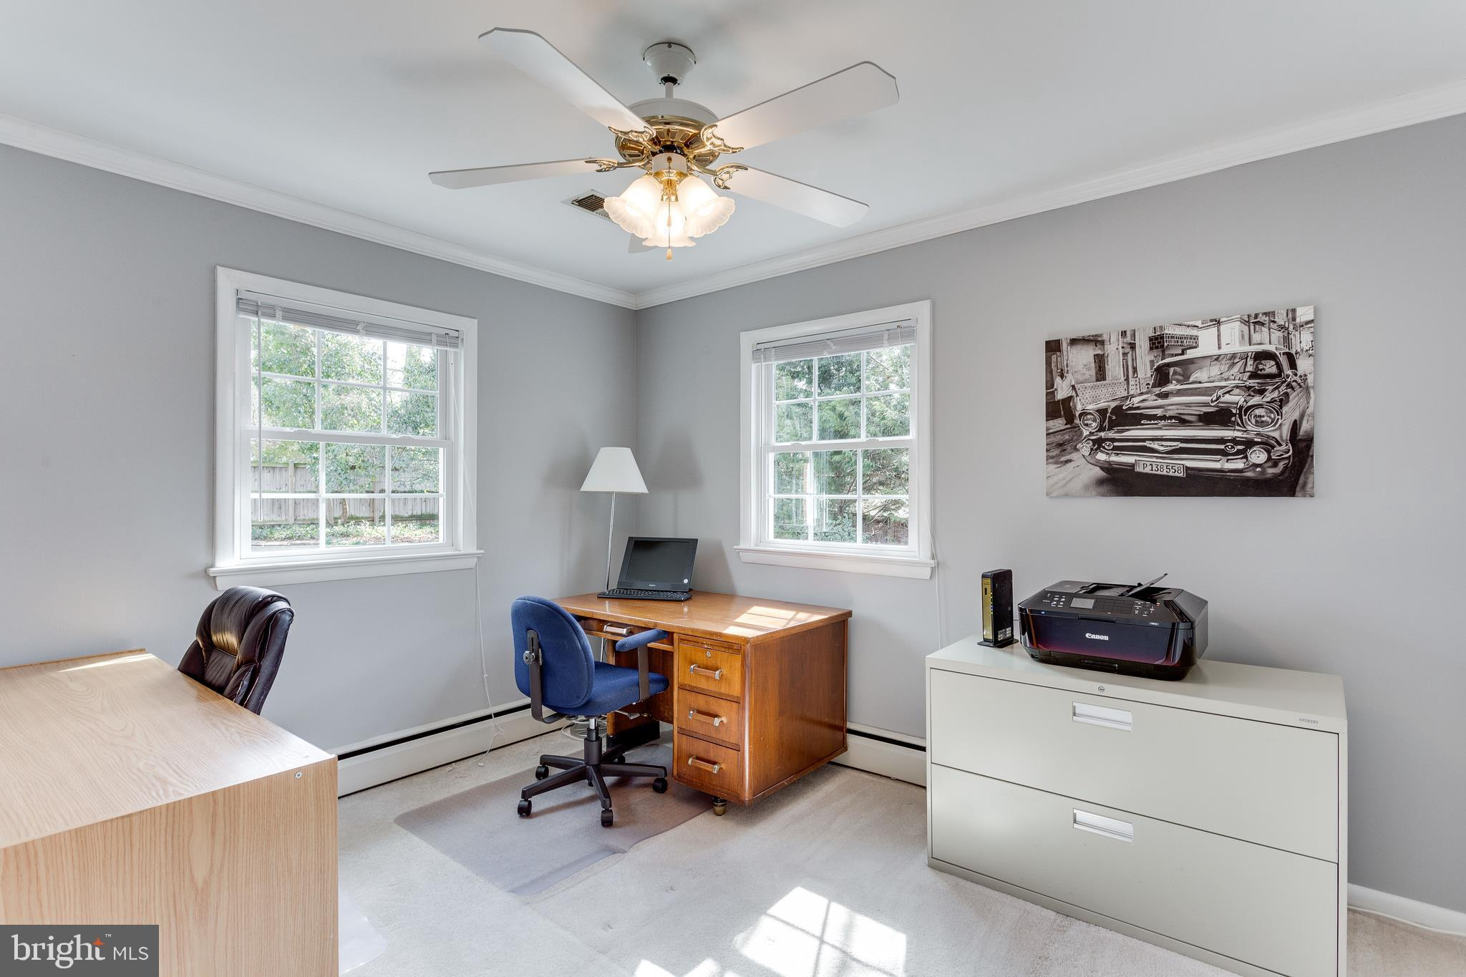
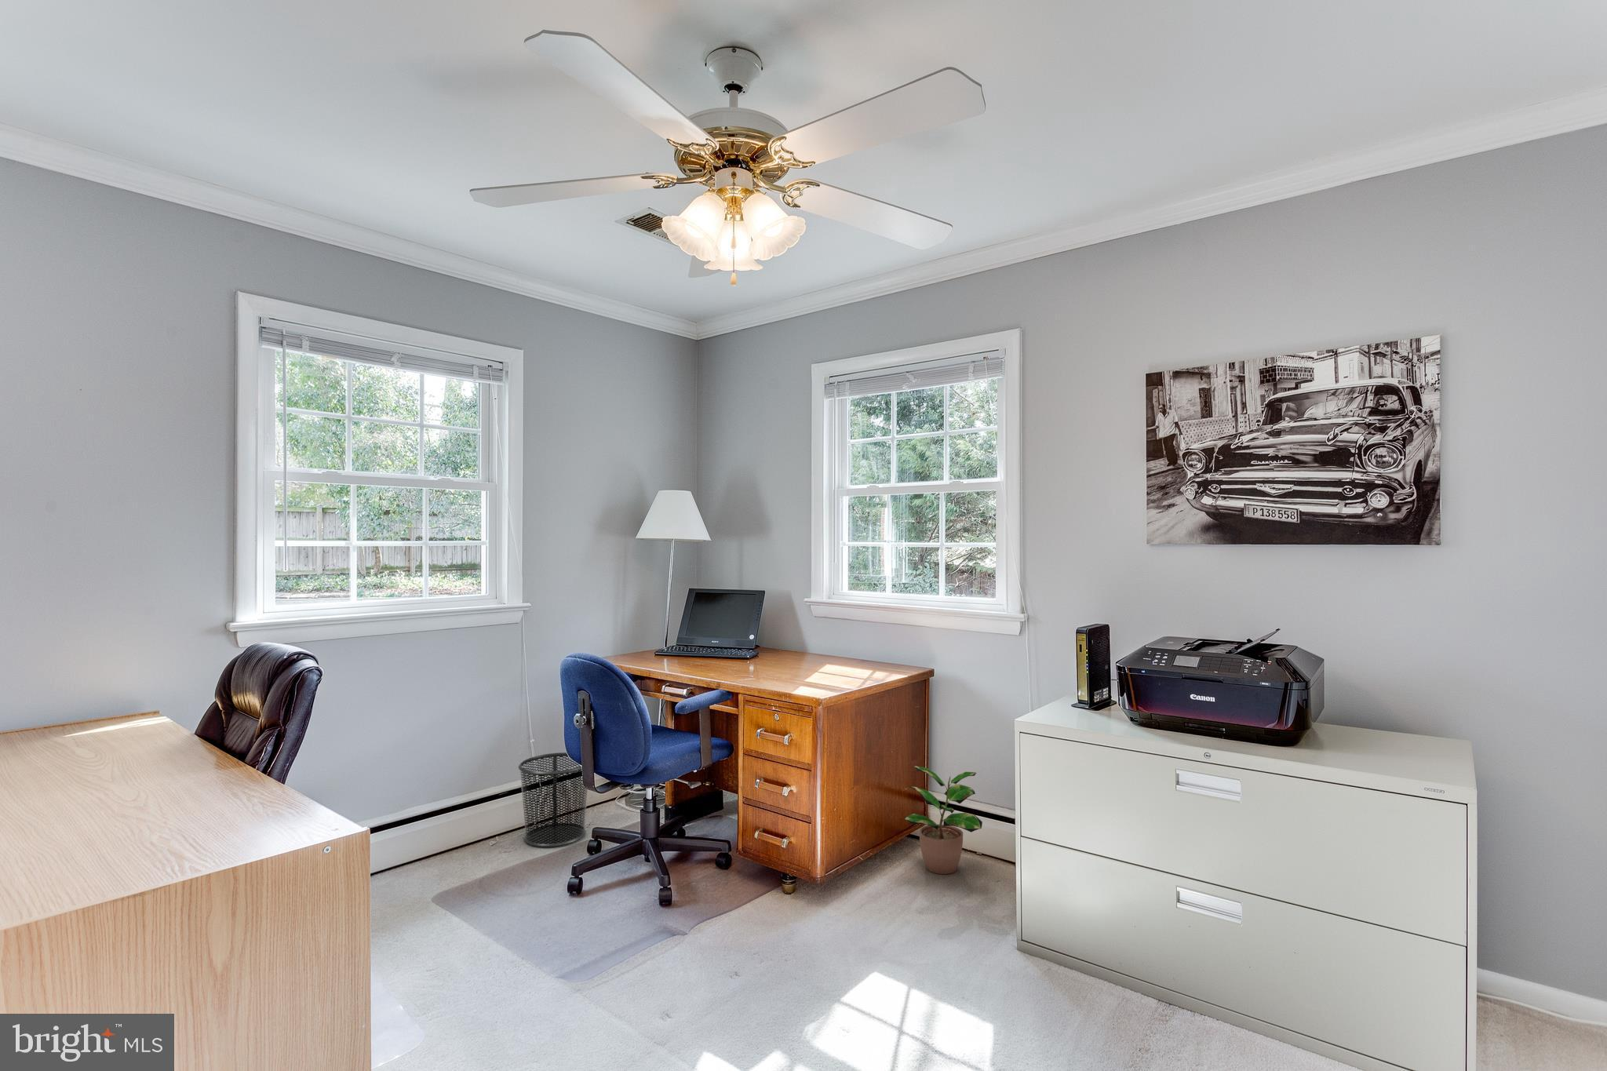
+ potted plant (943, 815)
+ waste bin (554, 798)
